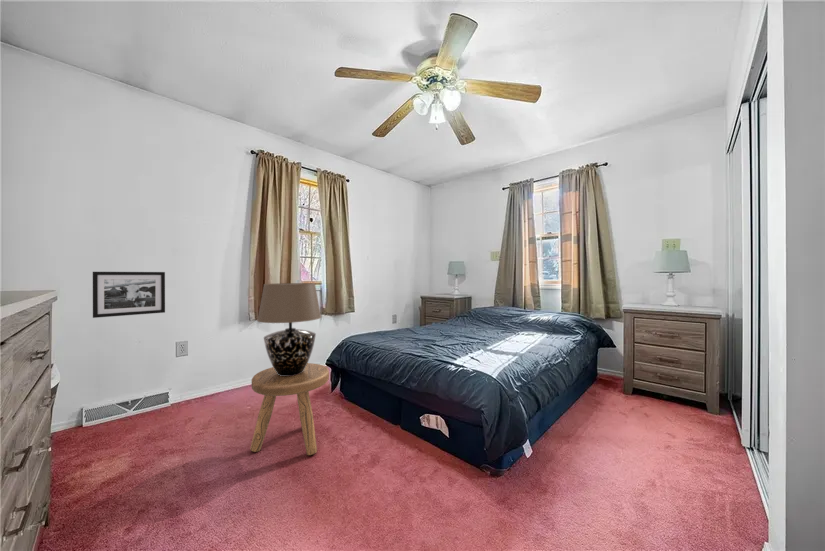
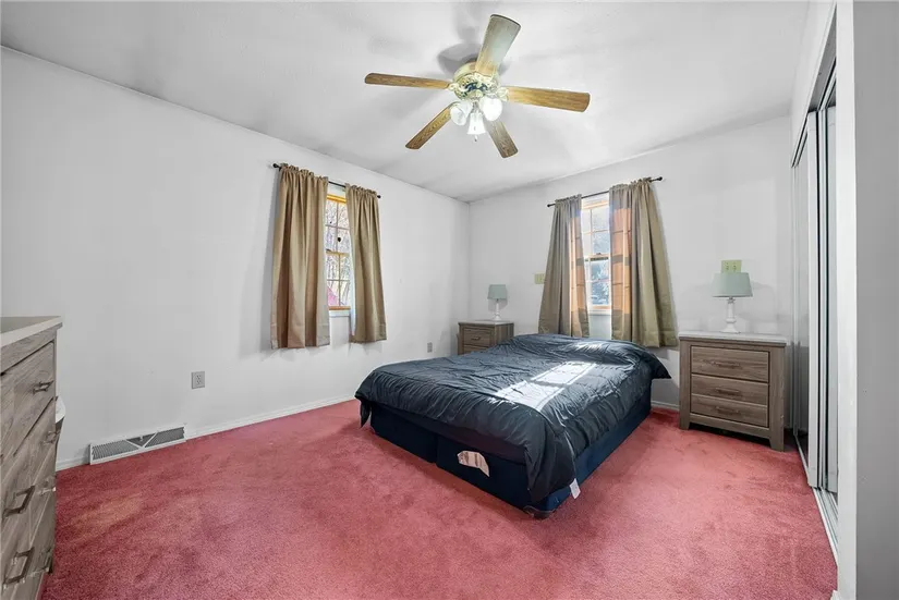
- table lamp (290, 327)
- stool (298, 405)
- picture frame (131, 293)
